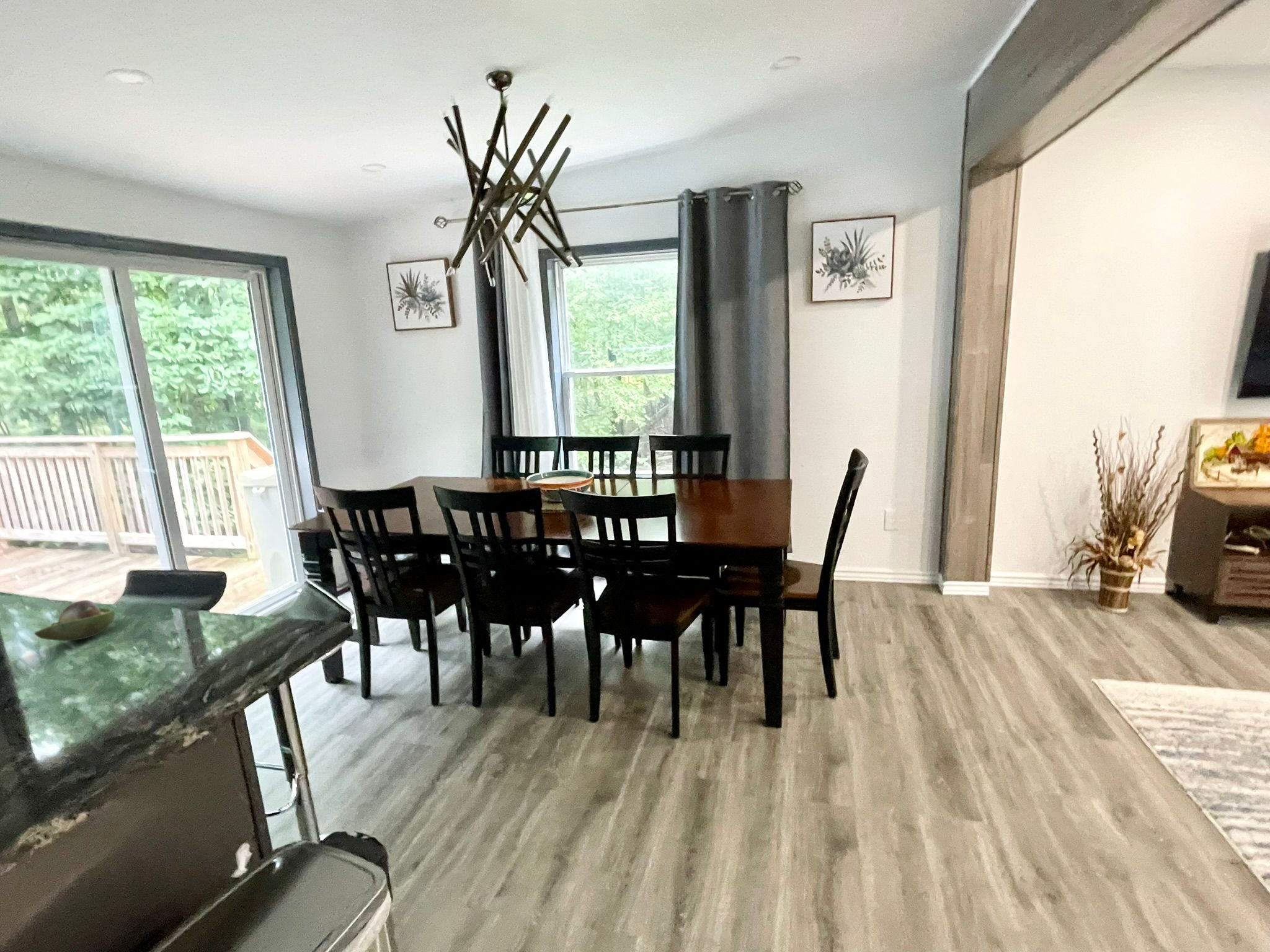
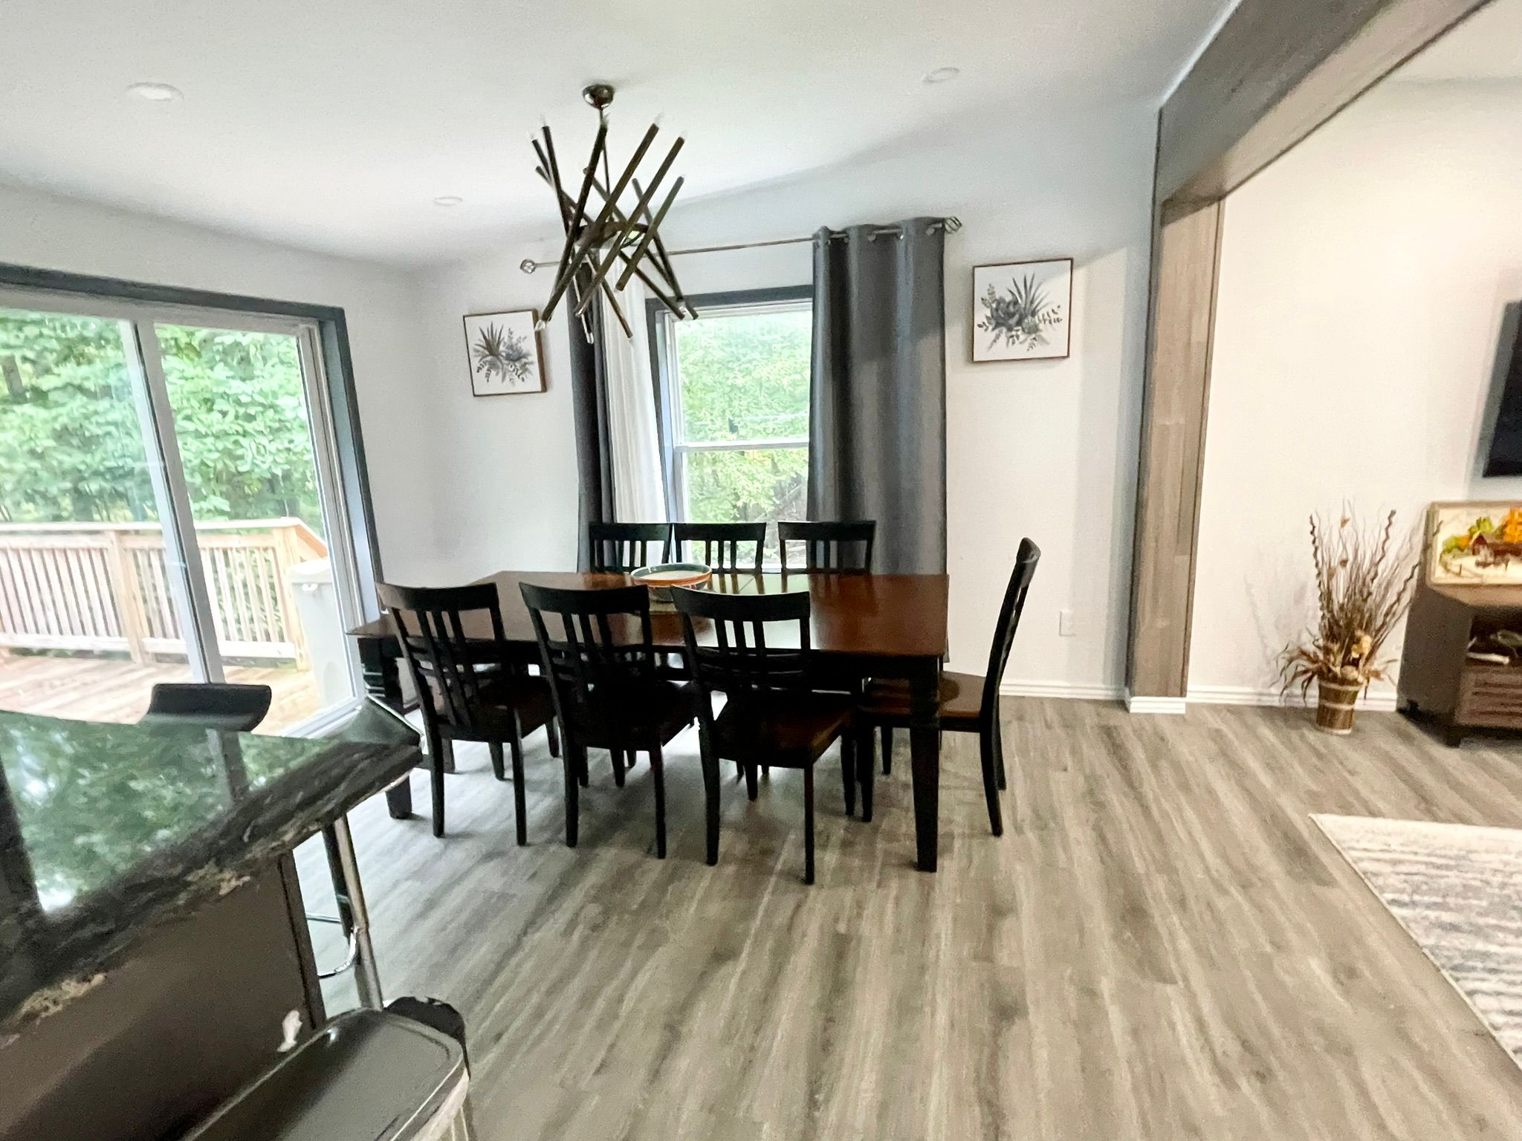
- fruit (78, 622)
